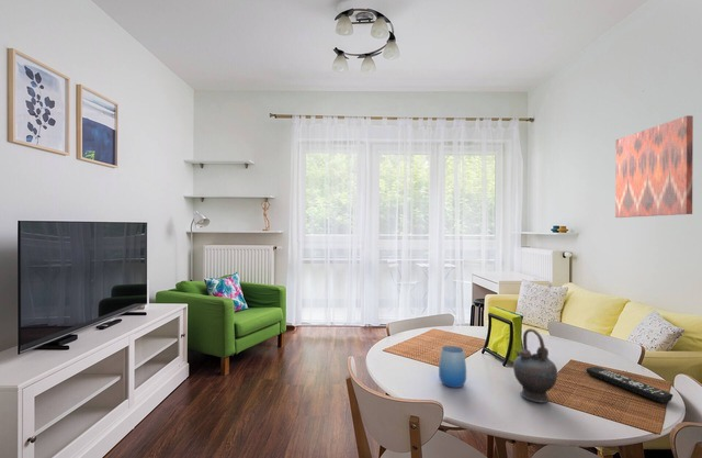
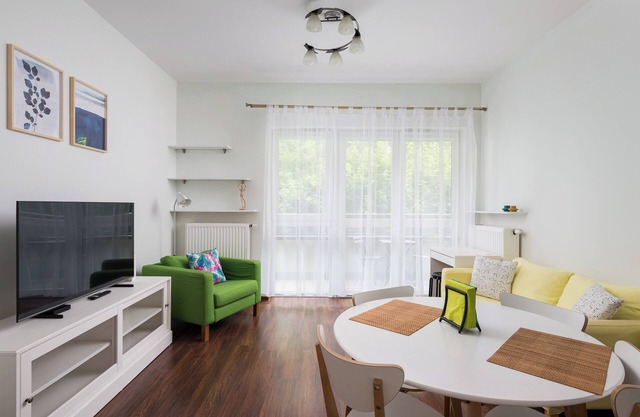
- wall art (649, 172)
- cup (452, 366)
- teapot (531, 361)
- remote control (625, 382)
